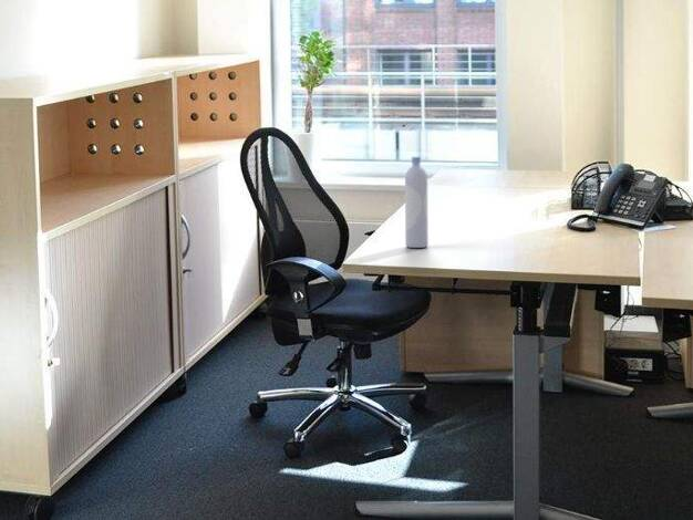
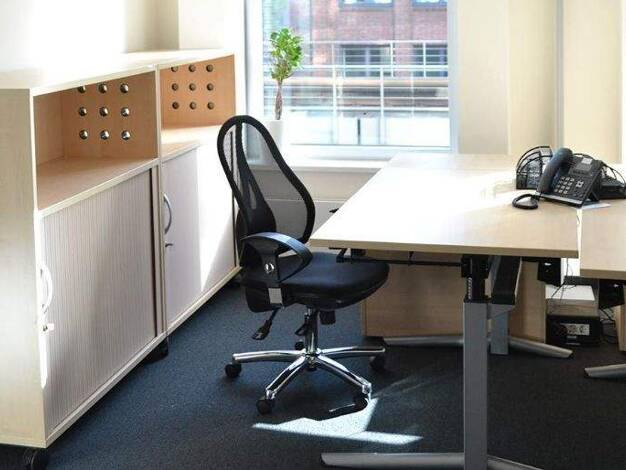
- bottle (416, 201)
